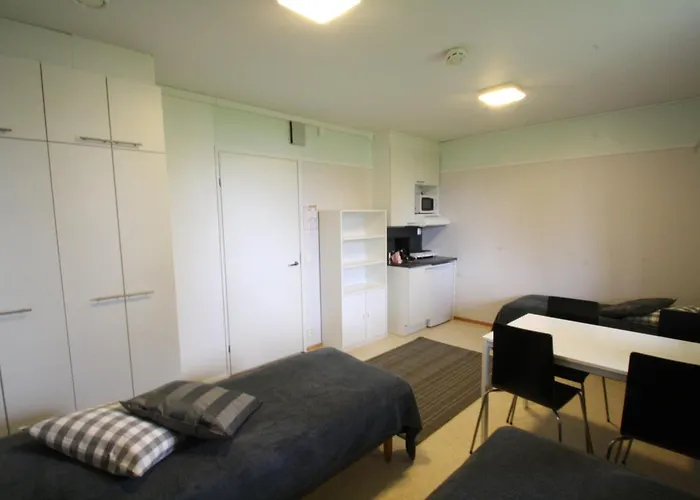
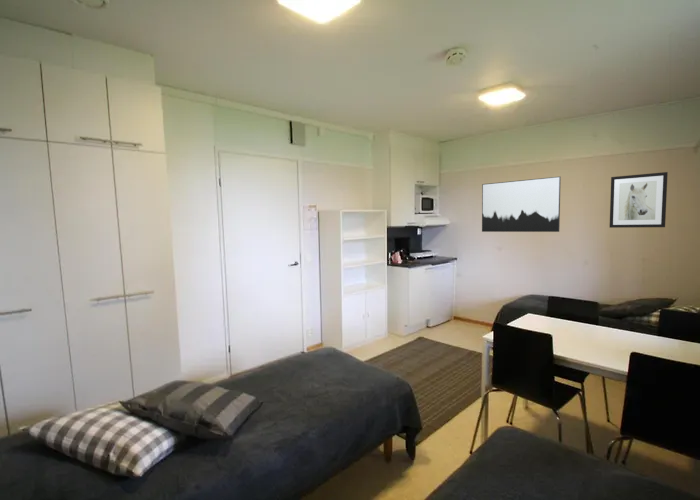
+ wall art (518, 206)
+ wall art (637, 201)
